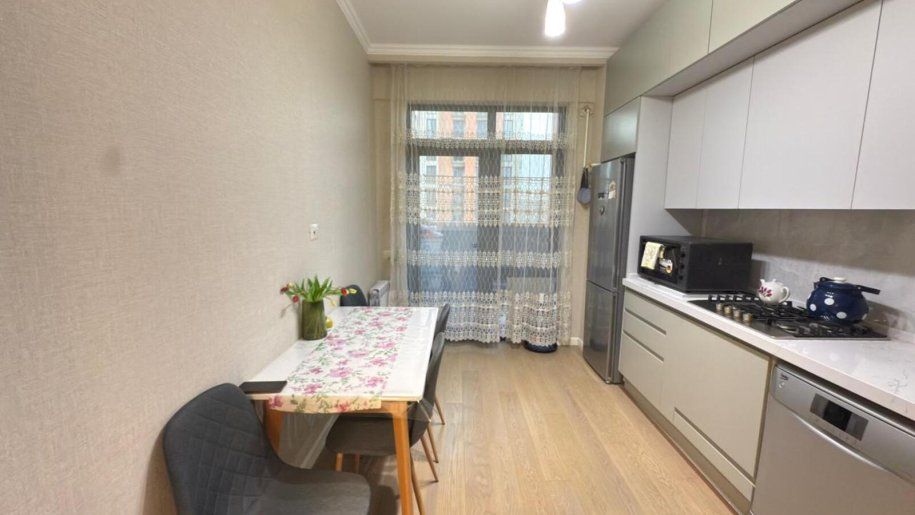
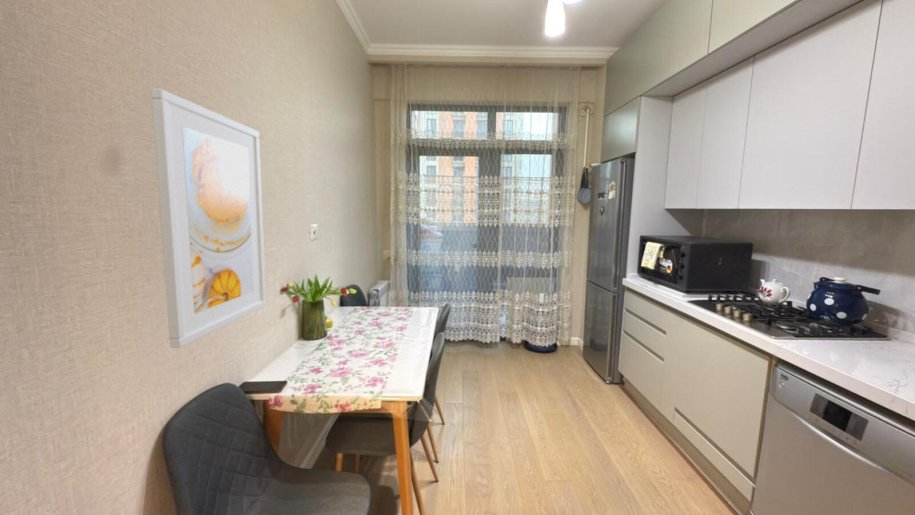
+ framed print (221, 222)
